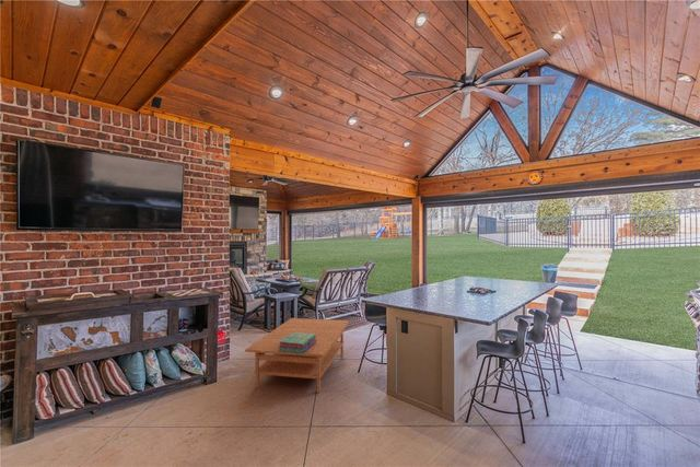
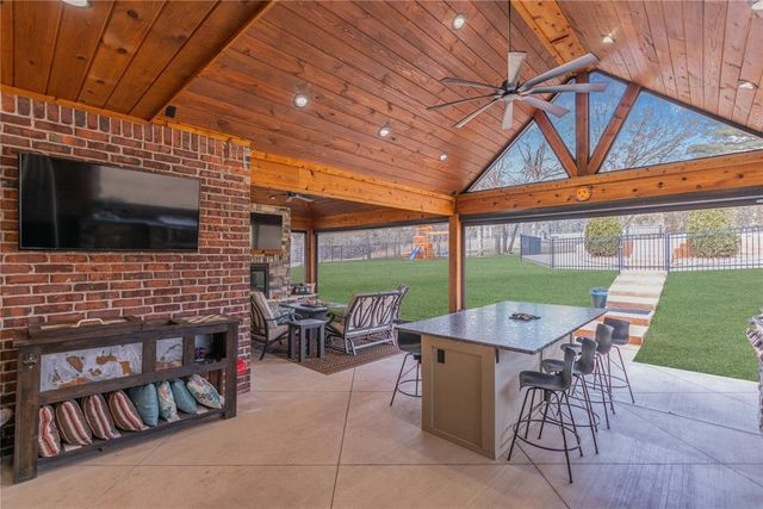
- coffee table (305, 351)
- stack of books (298, 341)
